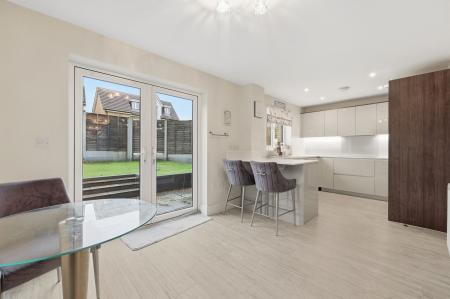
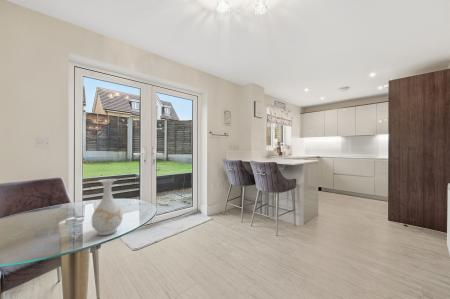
+ vase (107, 205)
